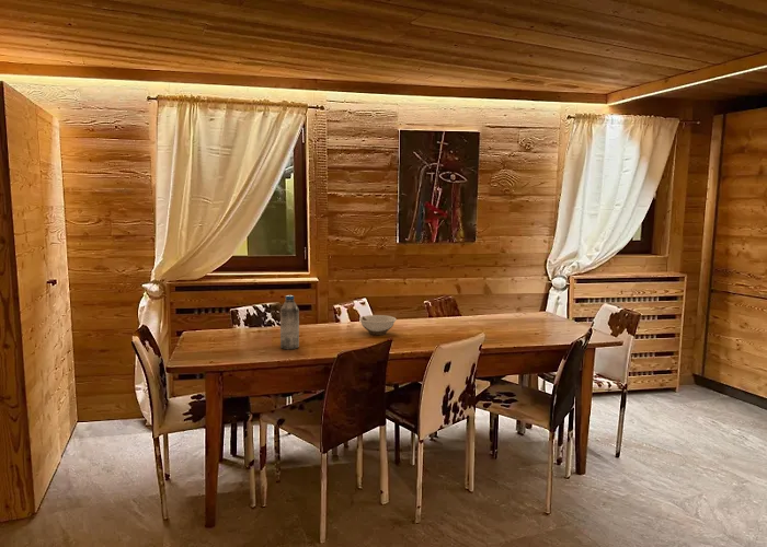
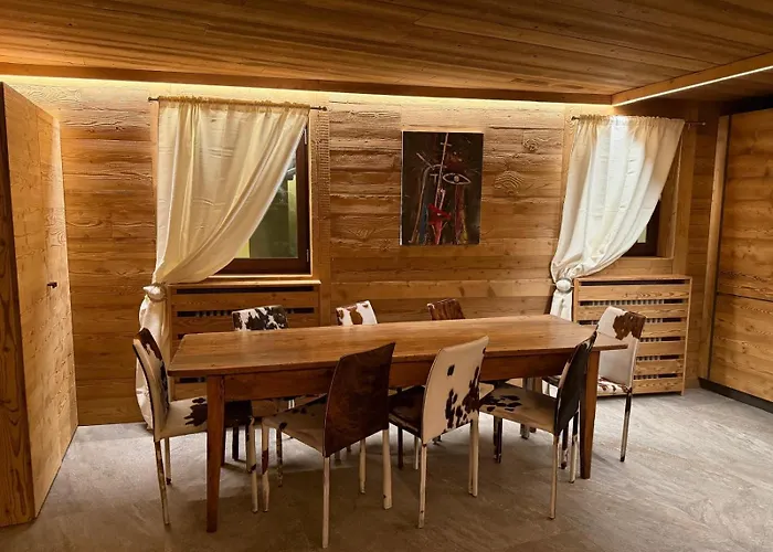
- bowl (377, 325)
- water bottle (289, 321)
